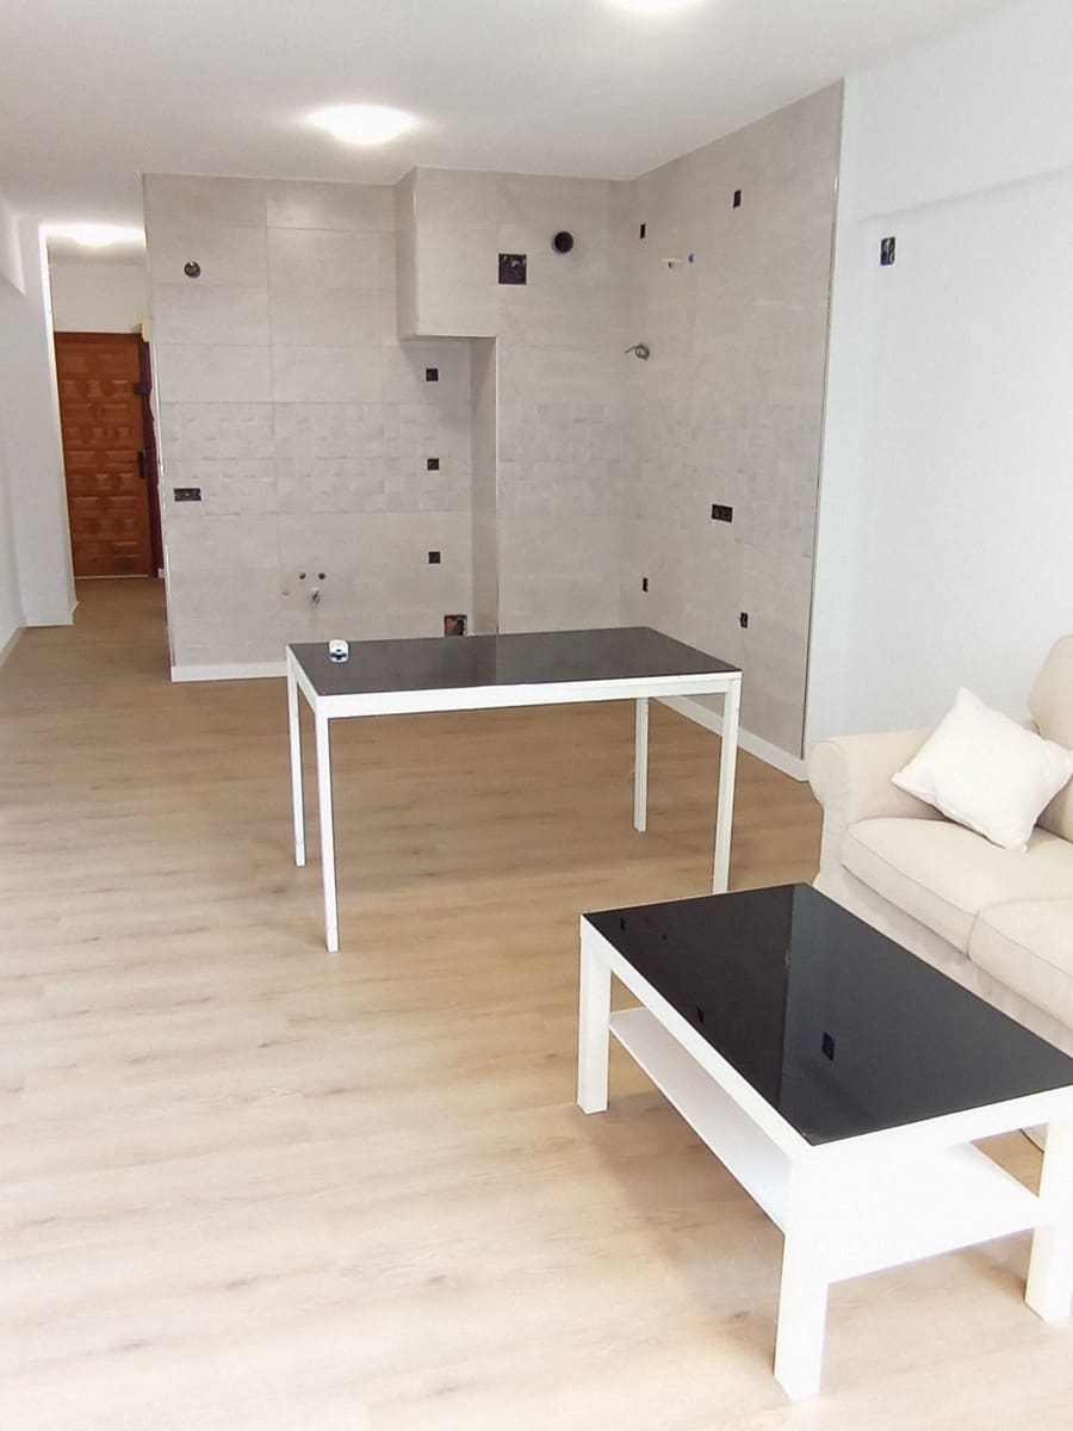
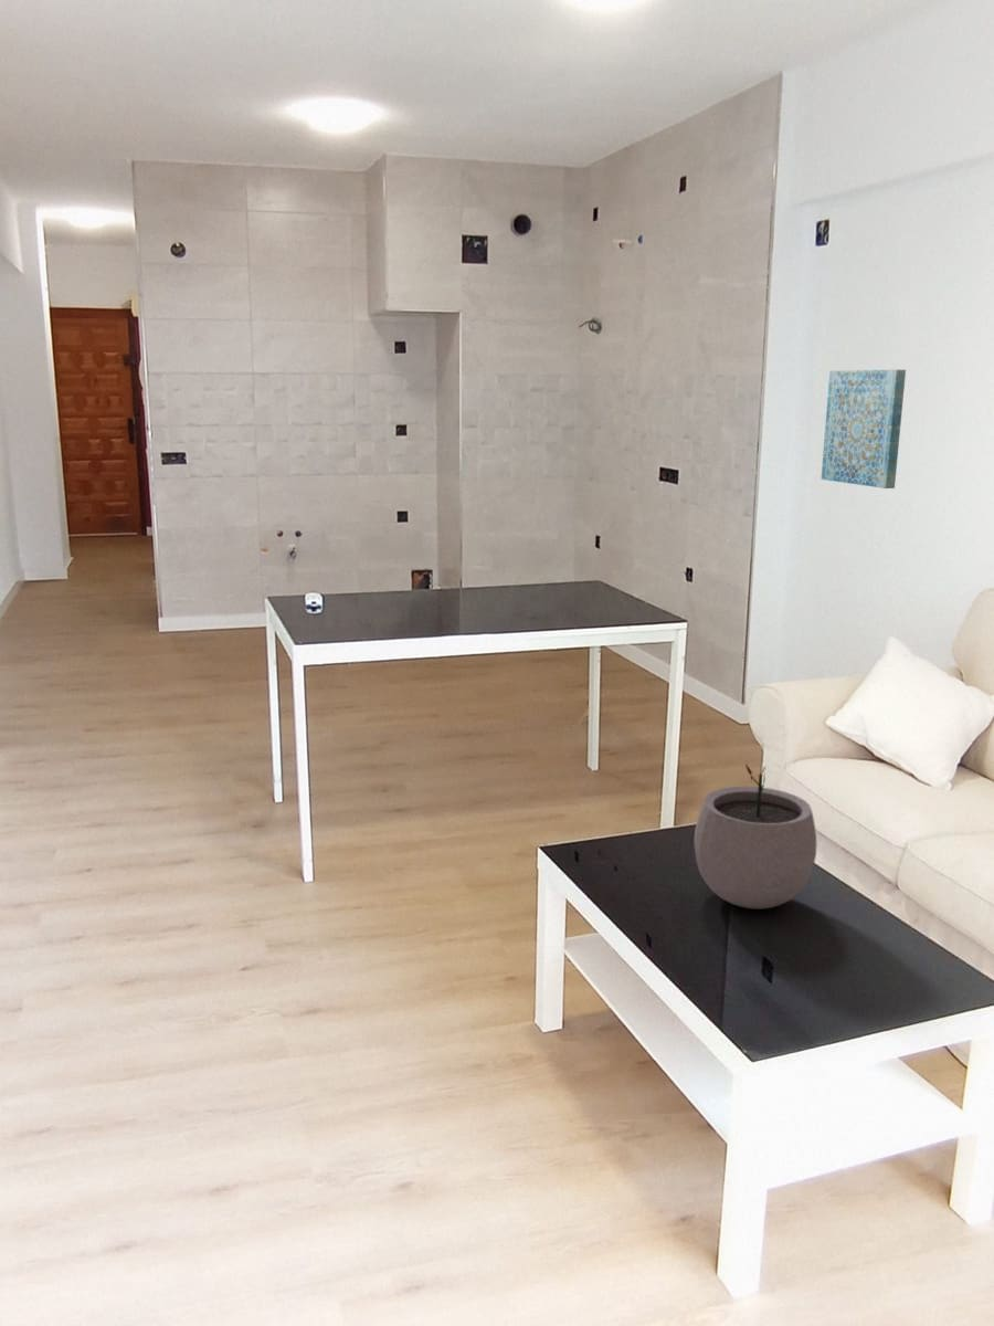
+ wall art (860, 428)
+ plant pot (755, 831)
